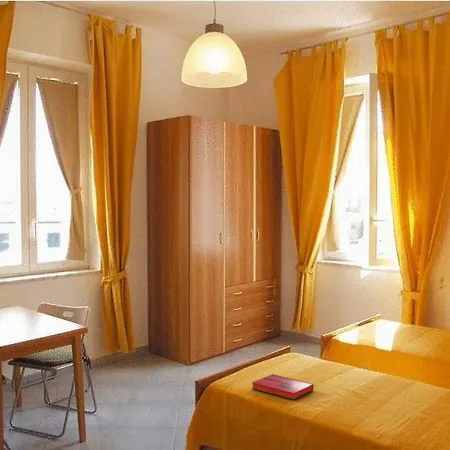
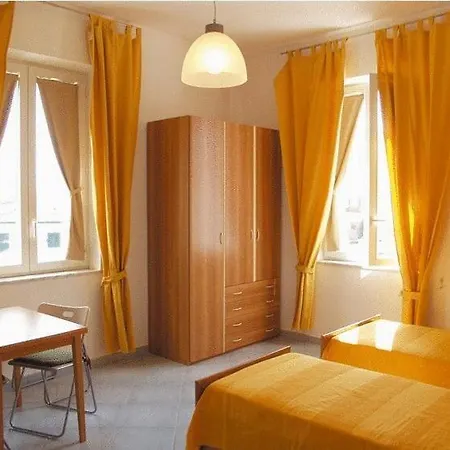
- hardback book (282, 386)
